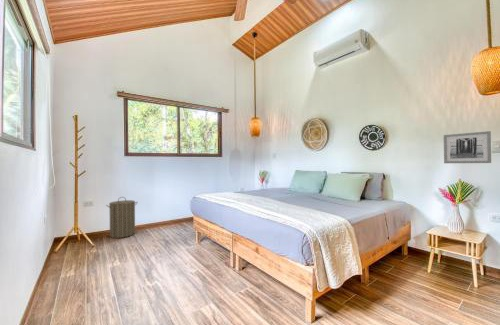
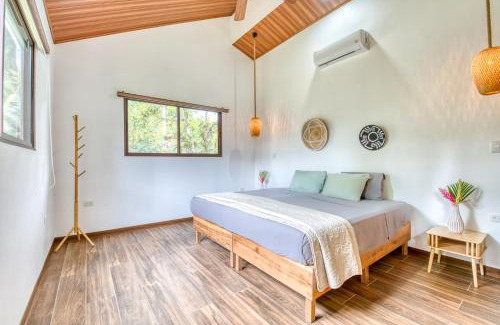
- laundry hamper (122, 215)
- wall art (466, 148)
